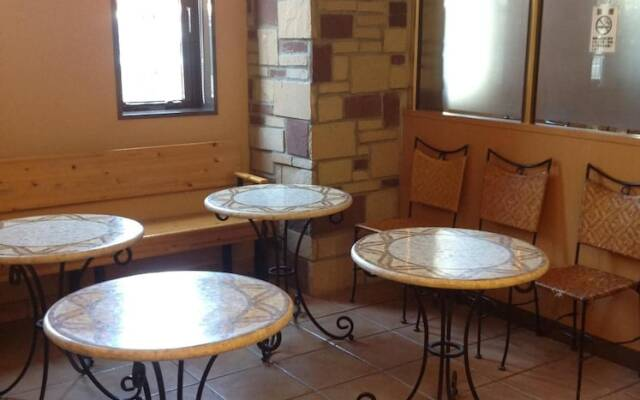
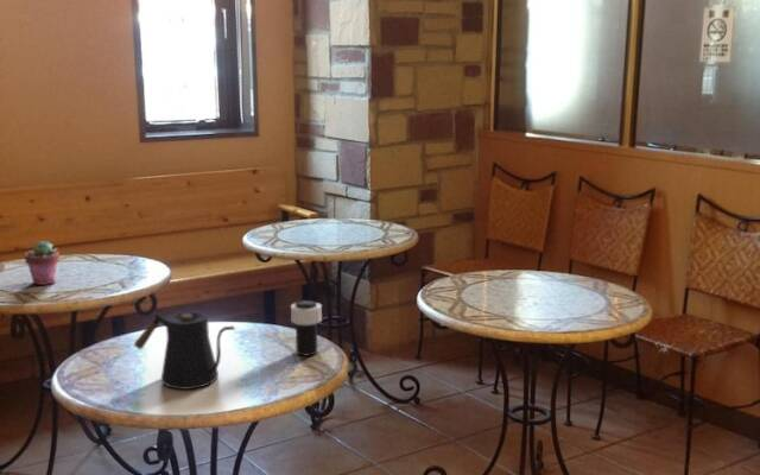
+ cup (306, 328)
+ potted succulent (42, 261)
+ kettle (185, 347)
